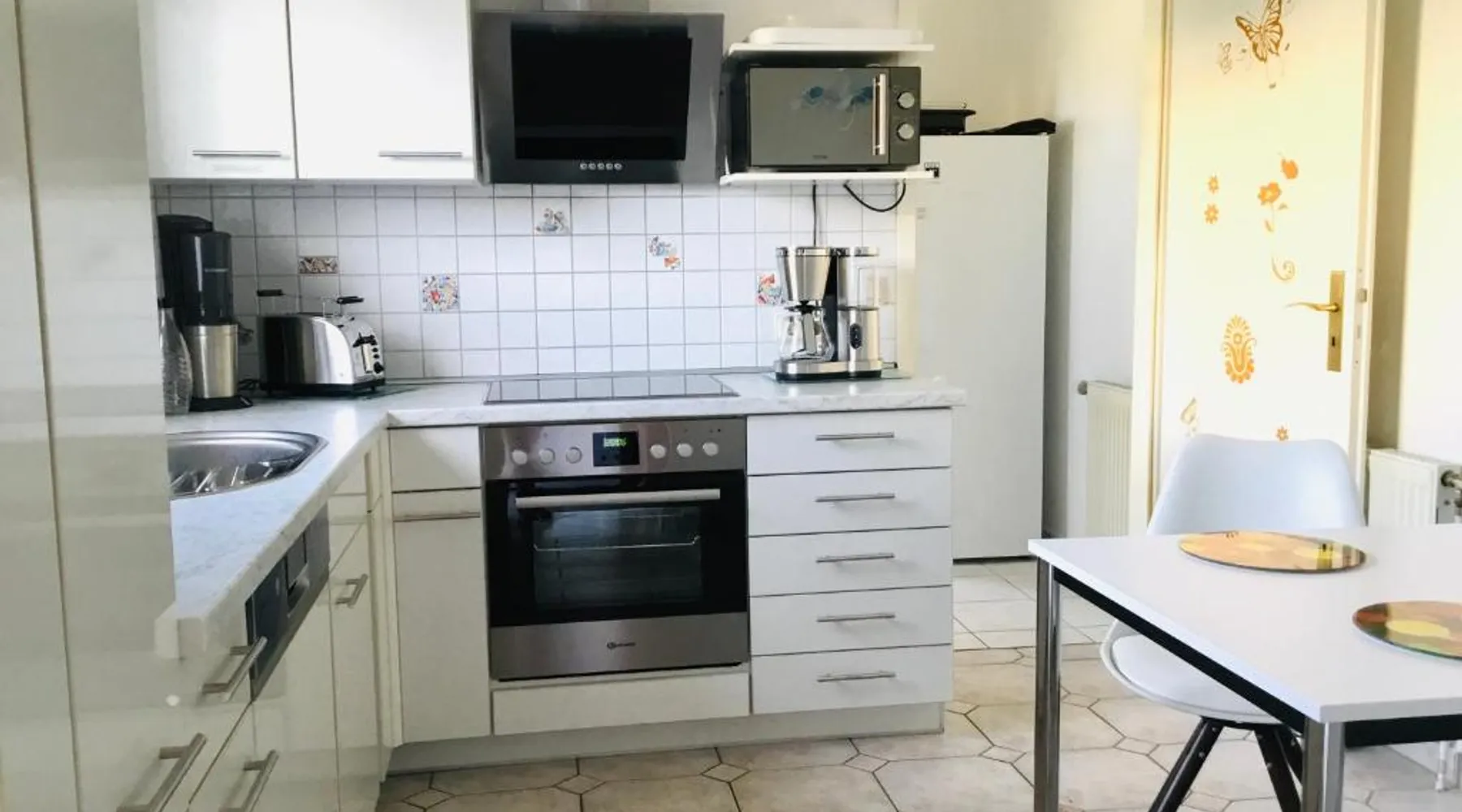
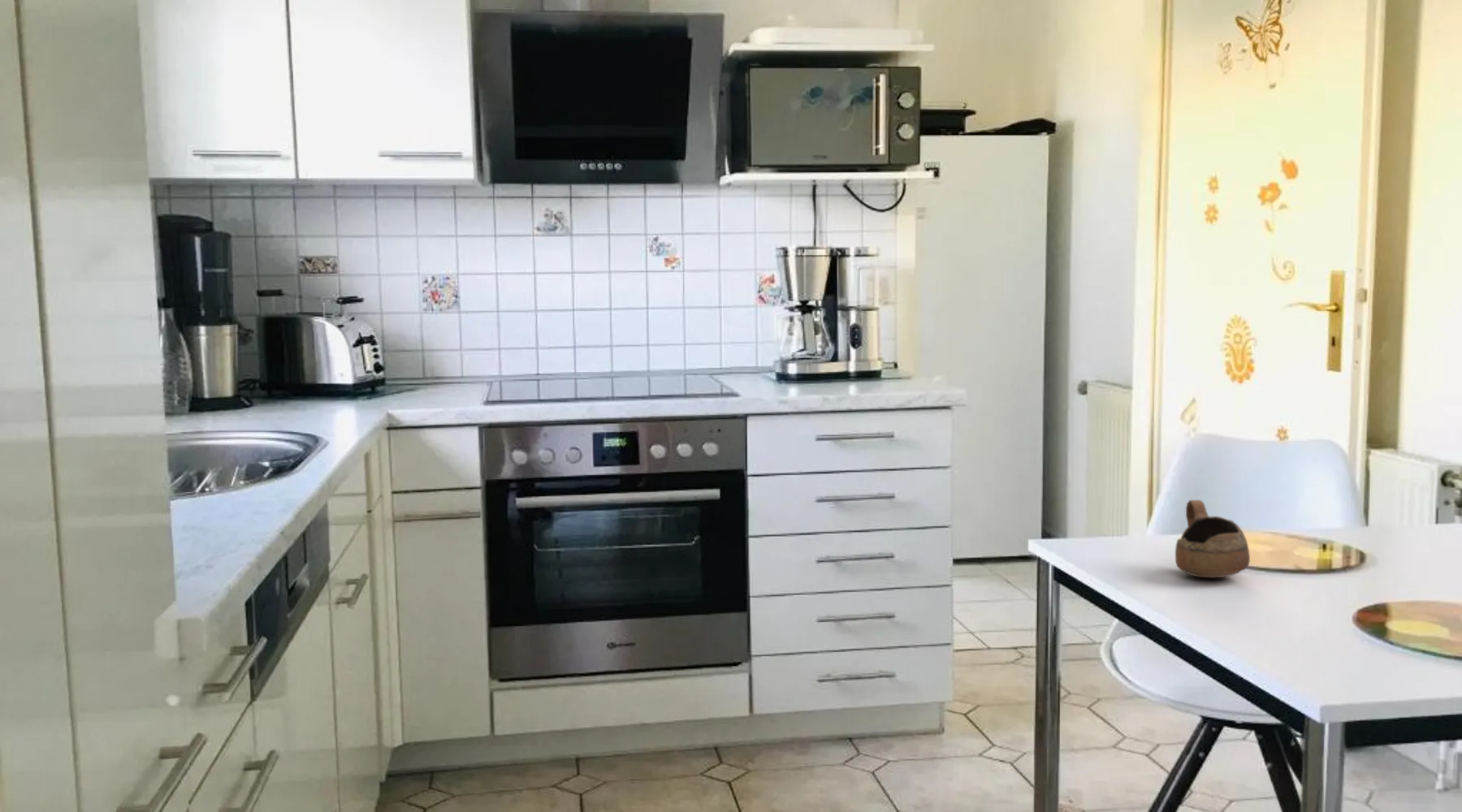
+ cup (1213, 539)
